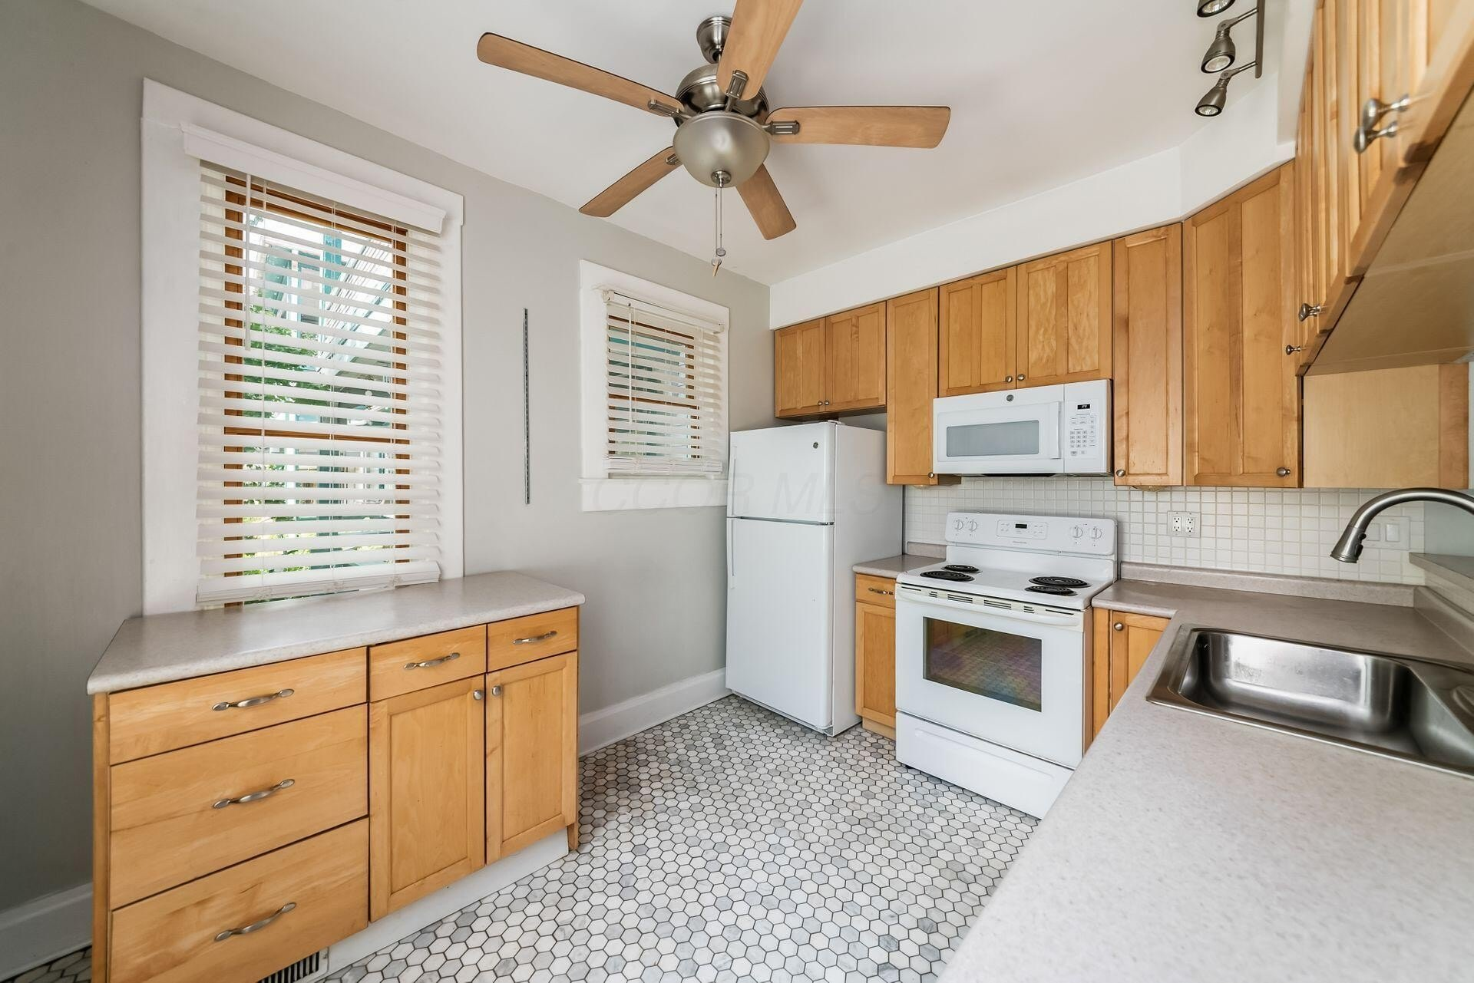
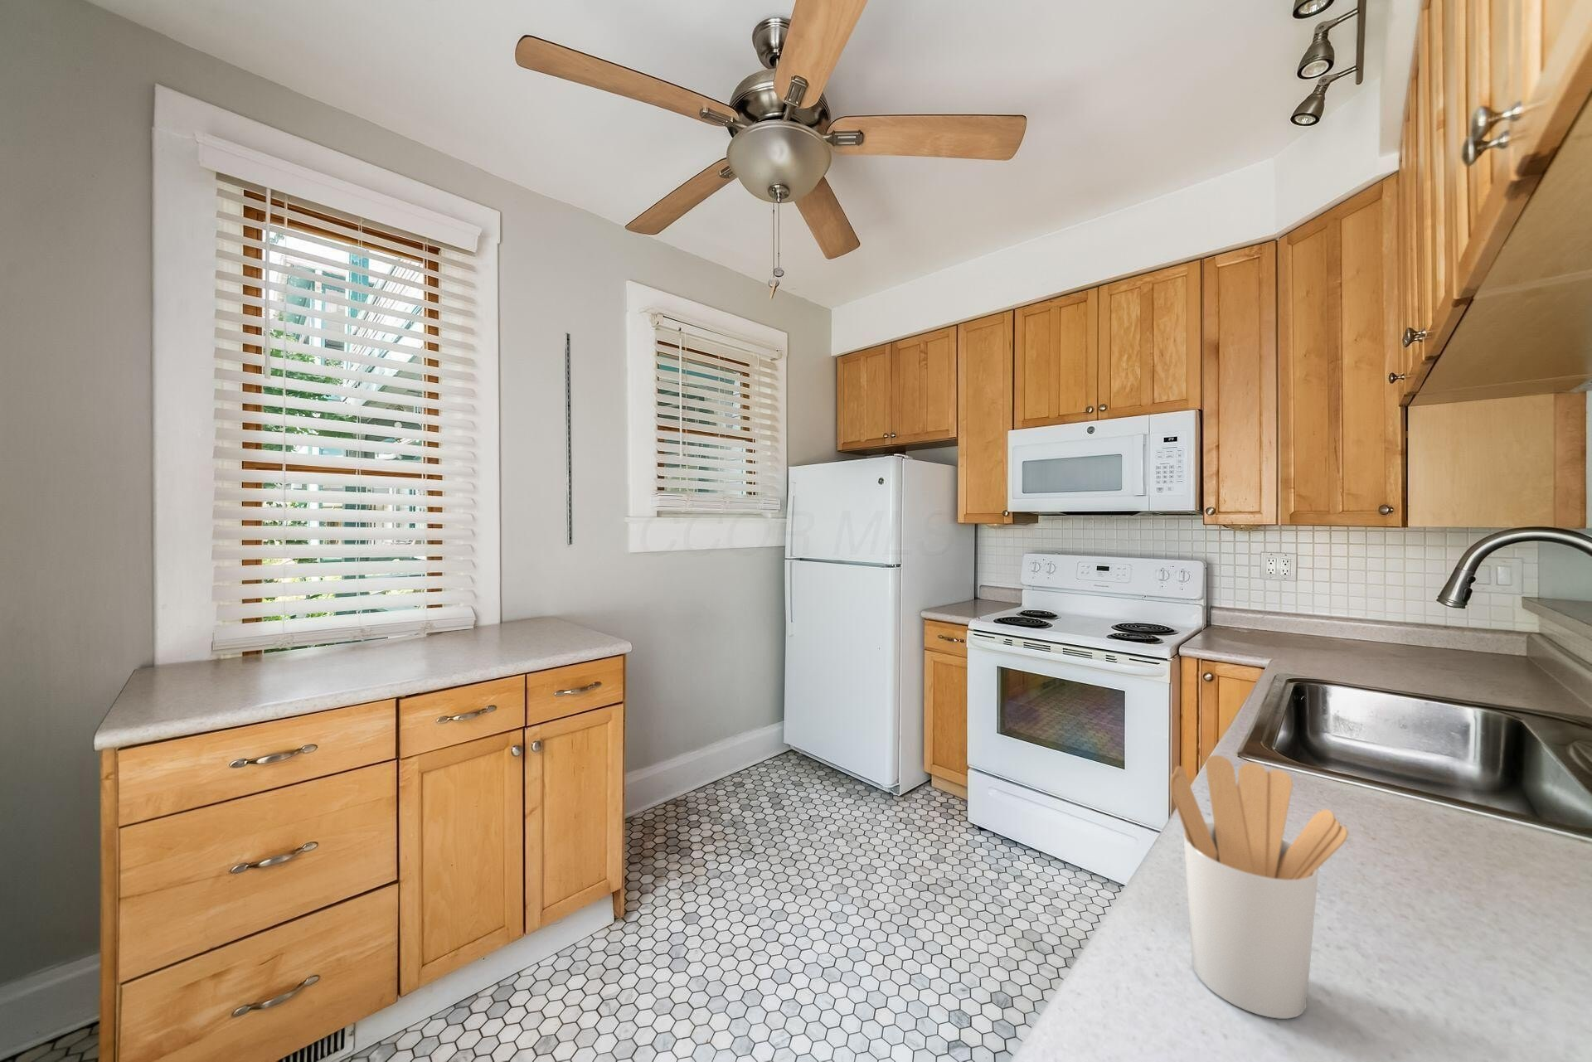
+ utensil holder (1246, 870)
